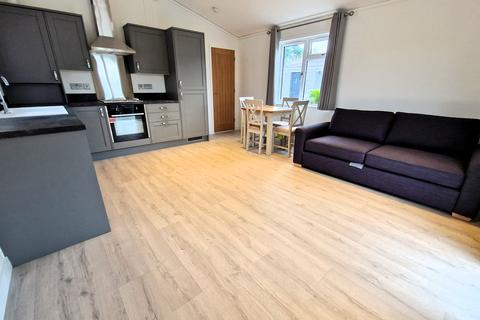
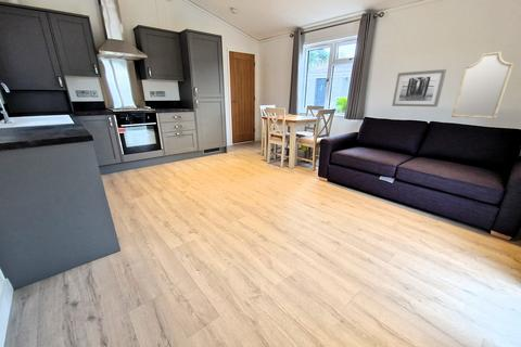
+ wall art (417, 89)
+ home mirror (481, 86)
